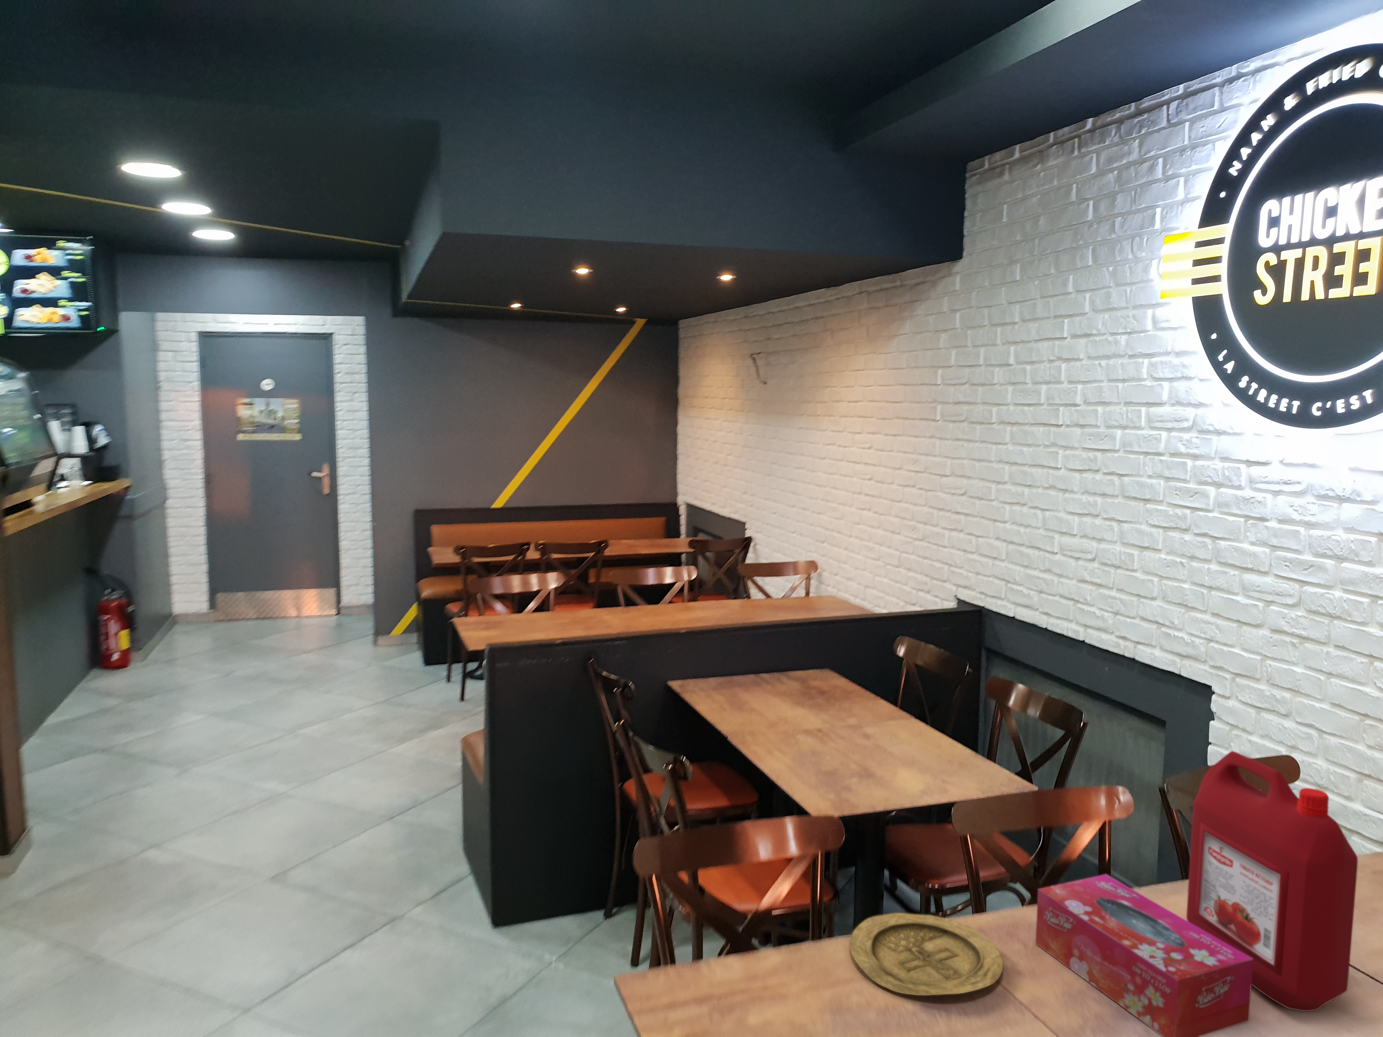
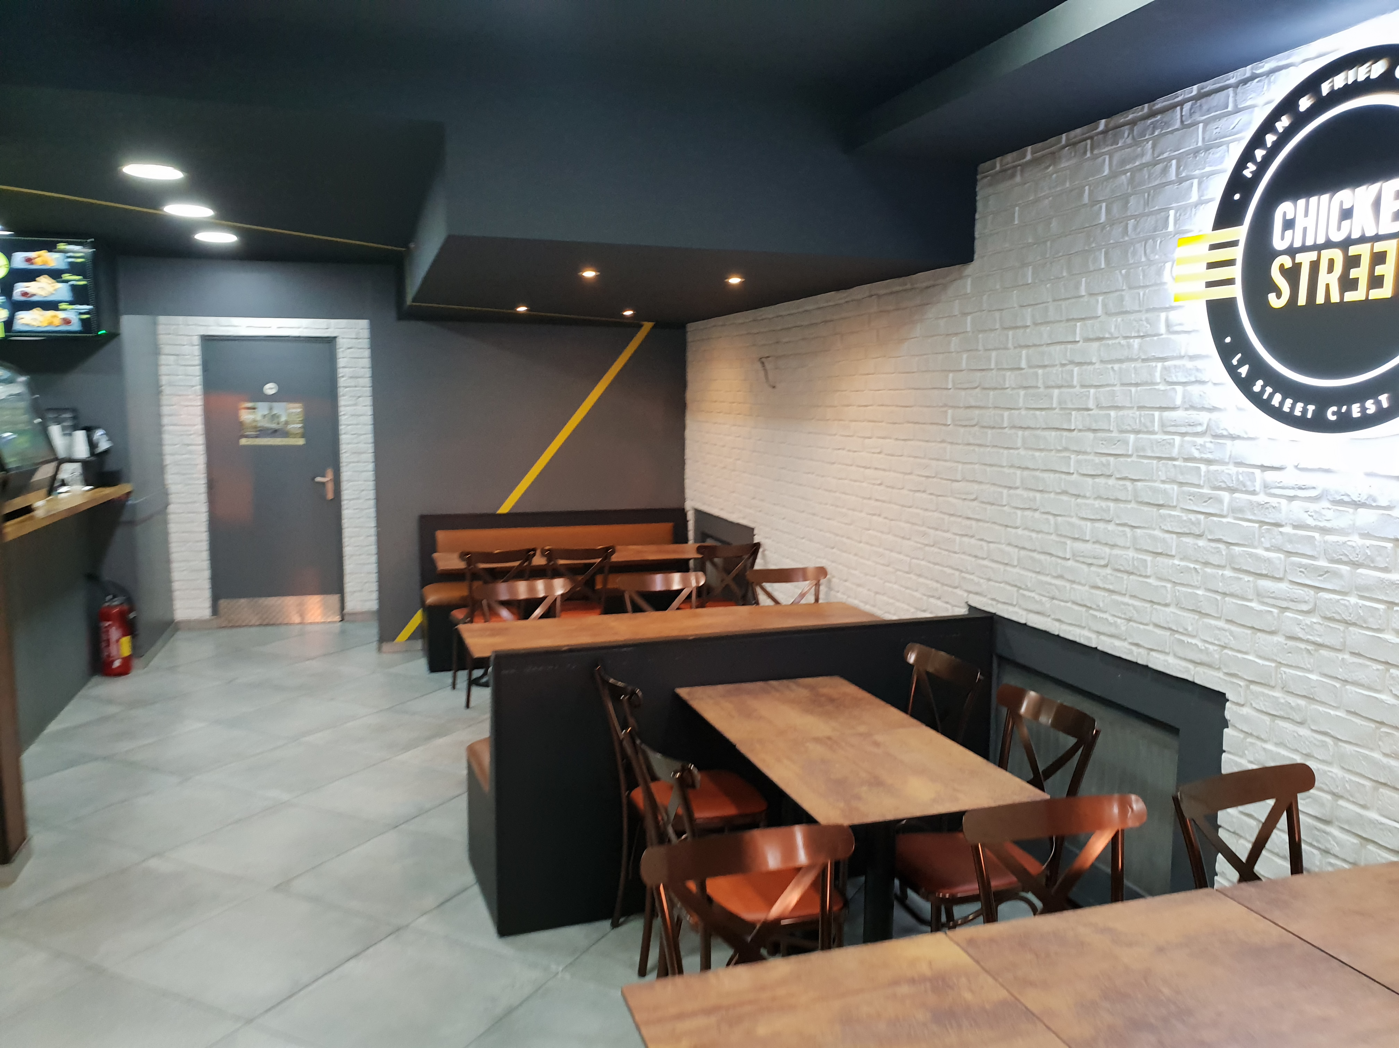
- ketchup jug (1266, 874)
- plate (925, 953)
- tissue box (1137, 951)
